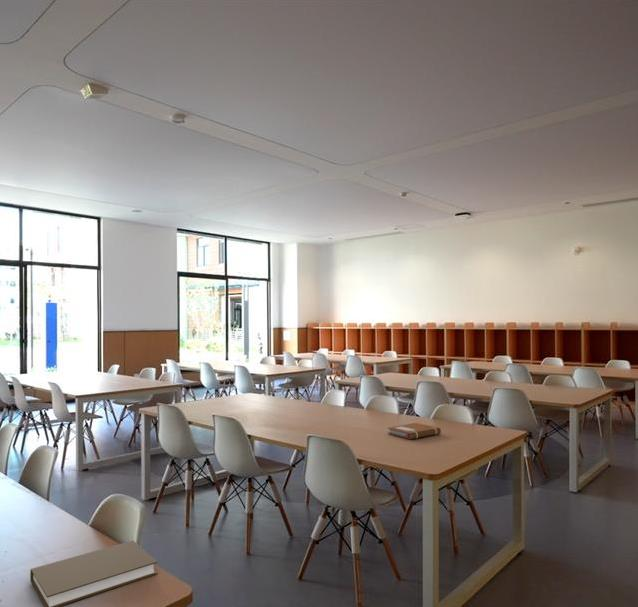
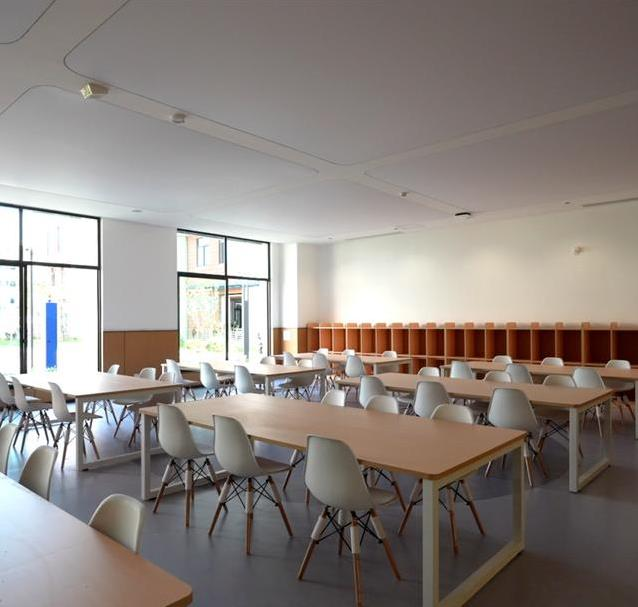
- notebook (413, 431)
- book (94, 571)
